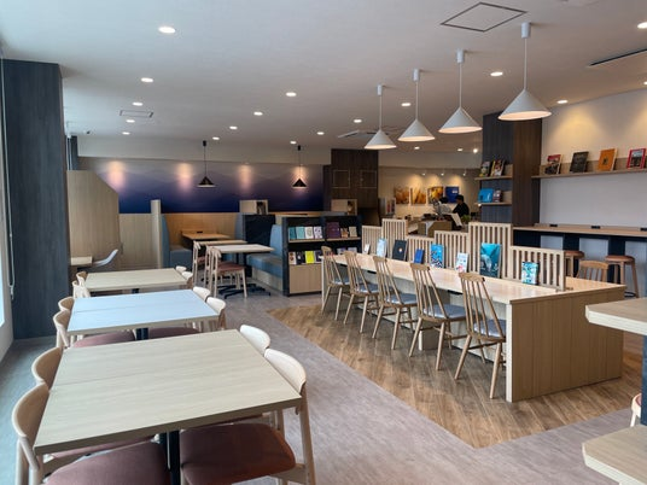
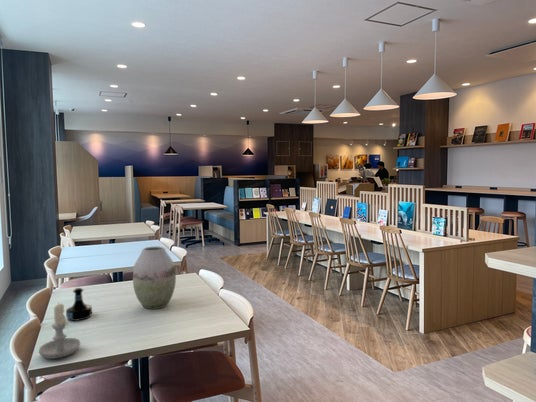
+ tequila bottle (78, 302)
+ vase (154, 276)
+ candle (59, 328)
